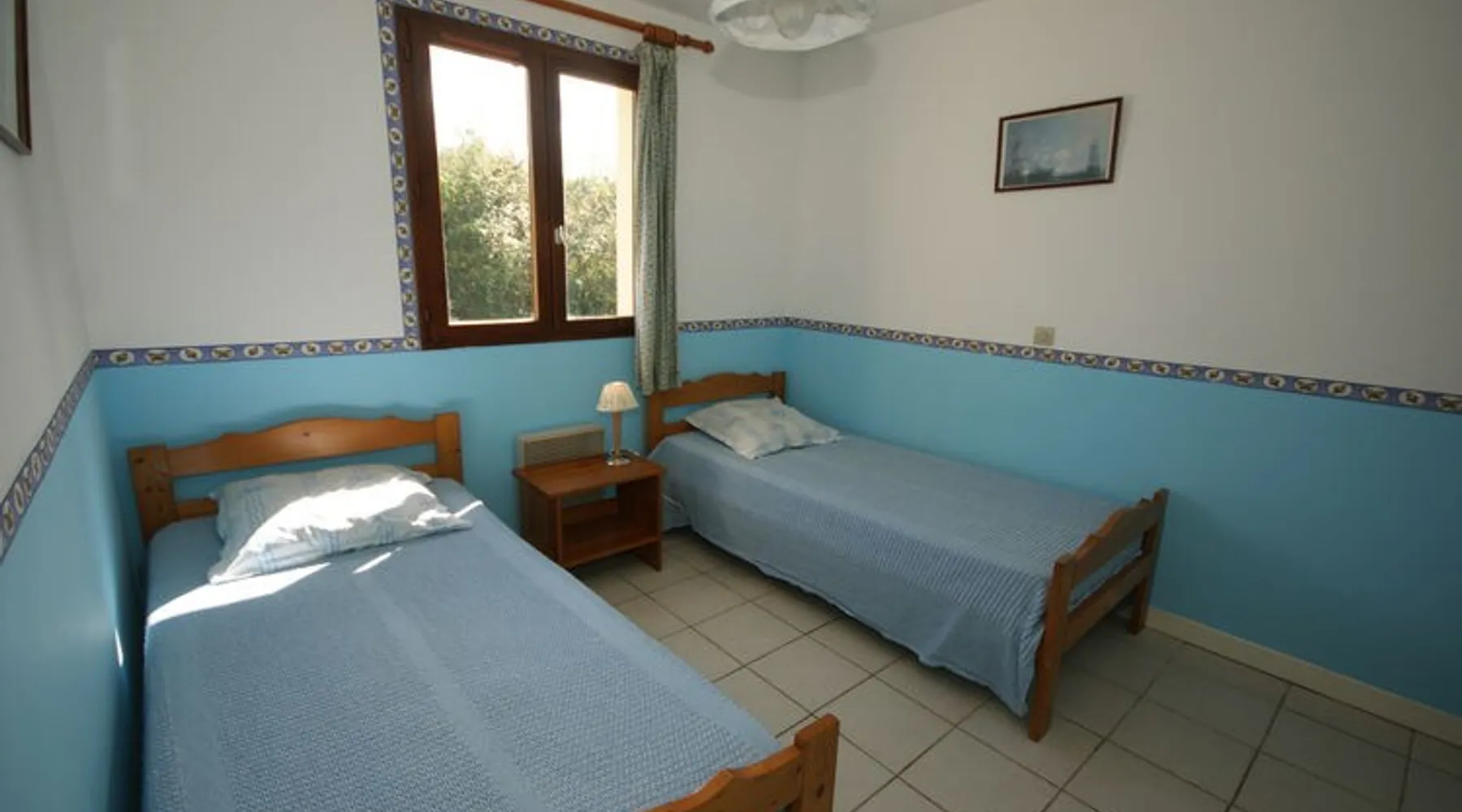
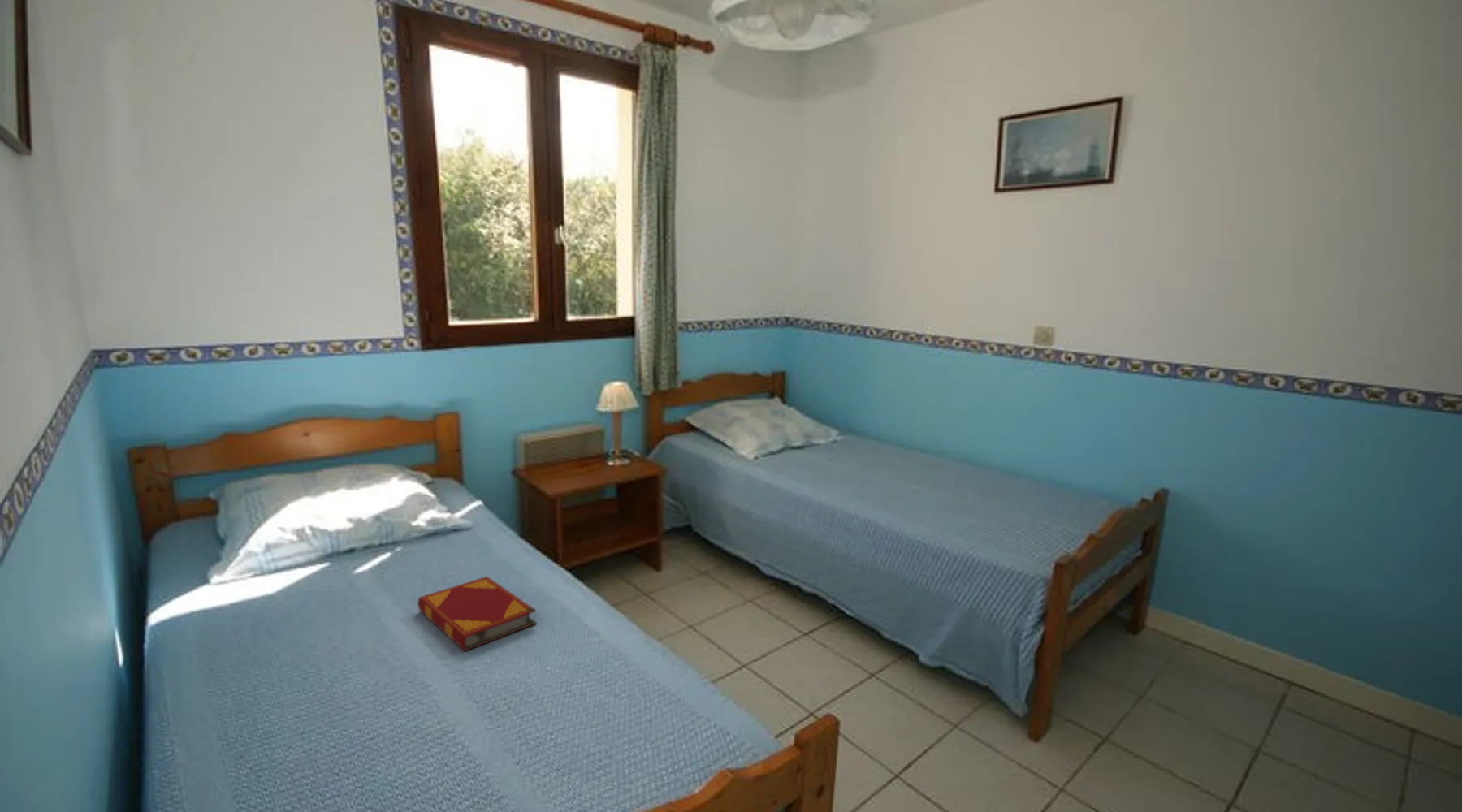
+ hardback book (476, 610)
